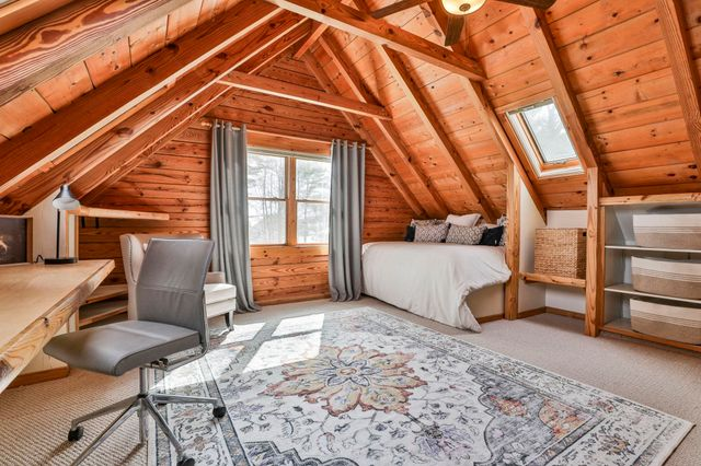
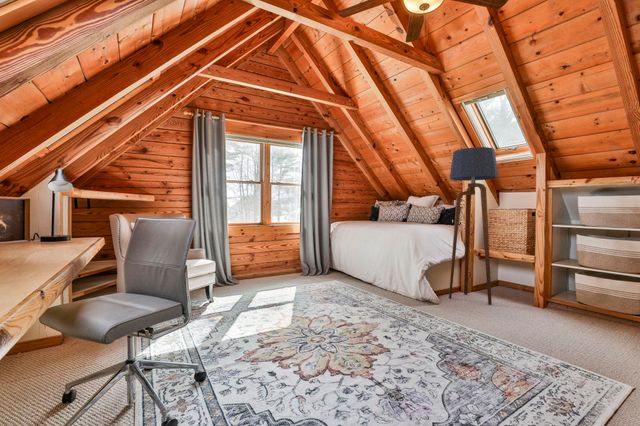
+ floor lamp (469, 225)
